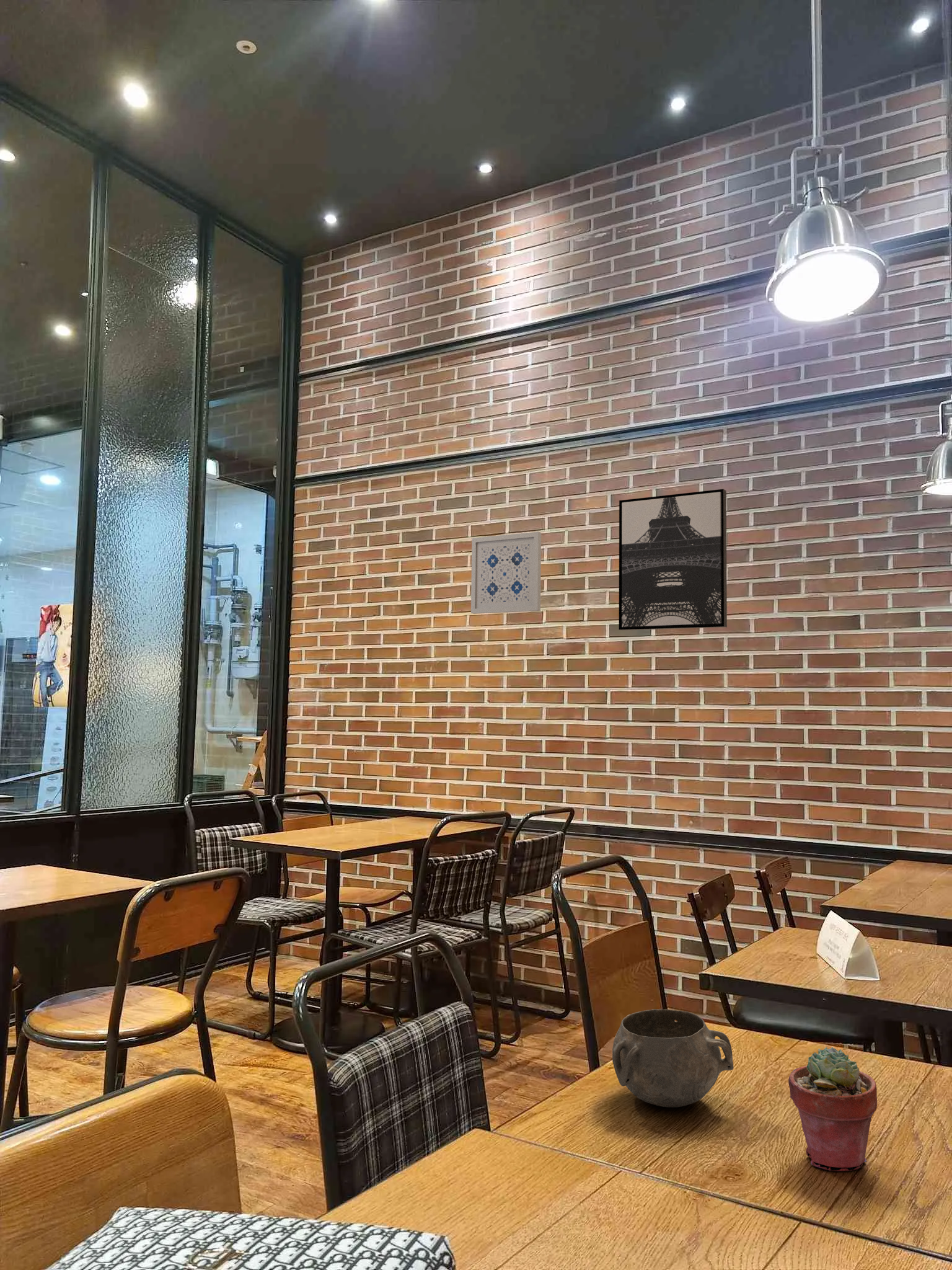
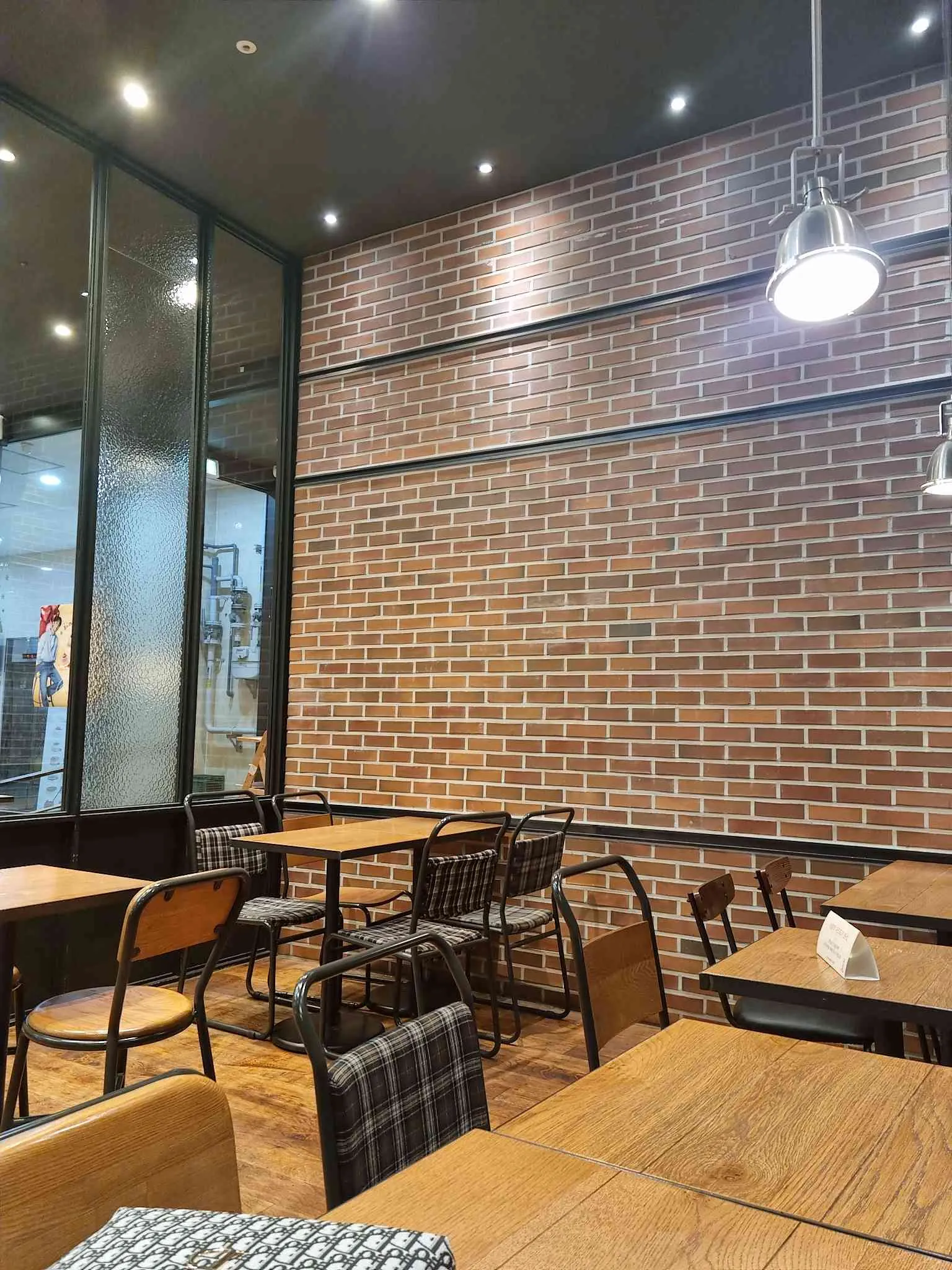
- wall art (671, 562)
- wall art (505, 574)
- decorative bowl (672, 1057)
- potted succulent (833, 1102)
